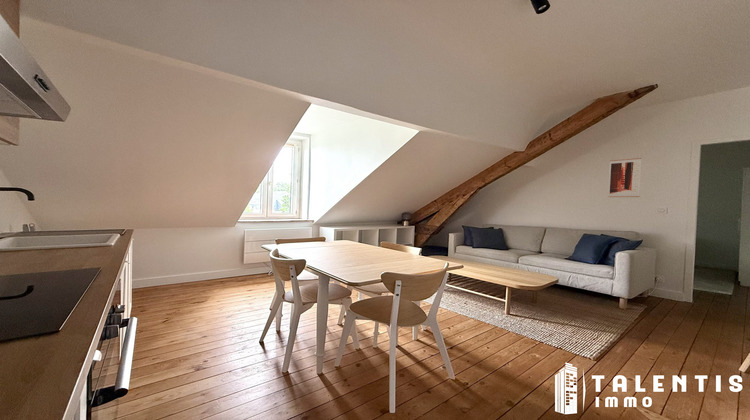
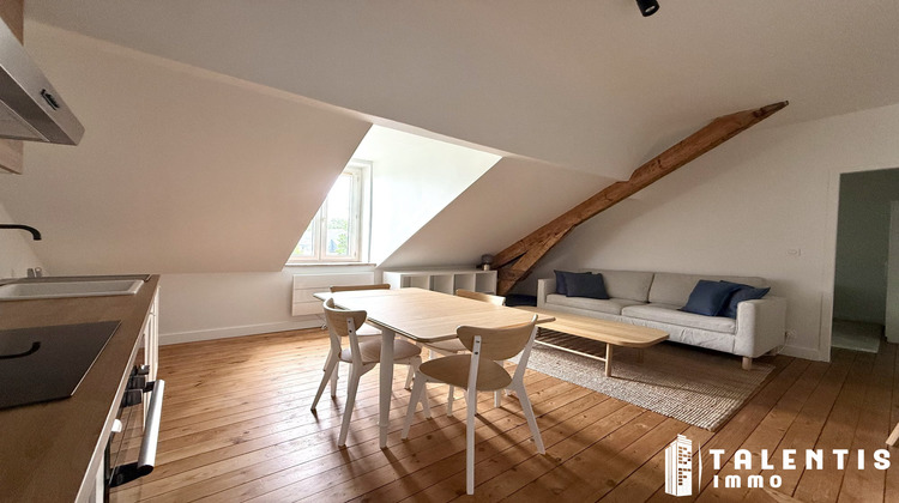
- wall art (624, 178)
